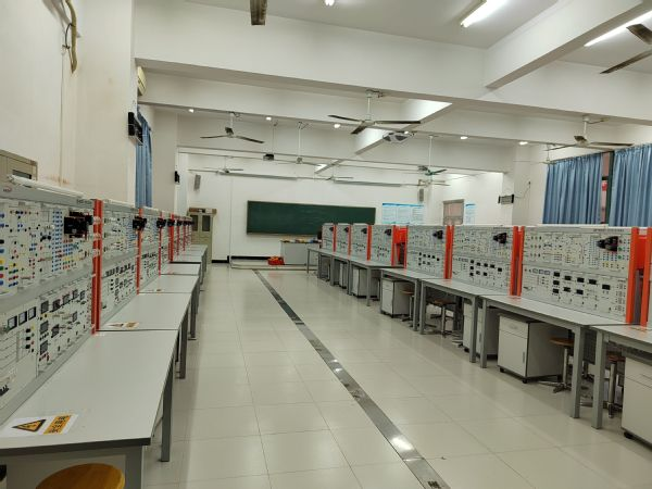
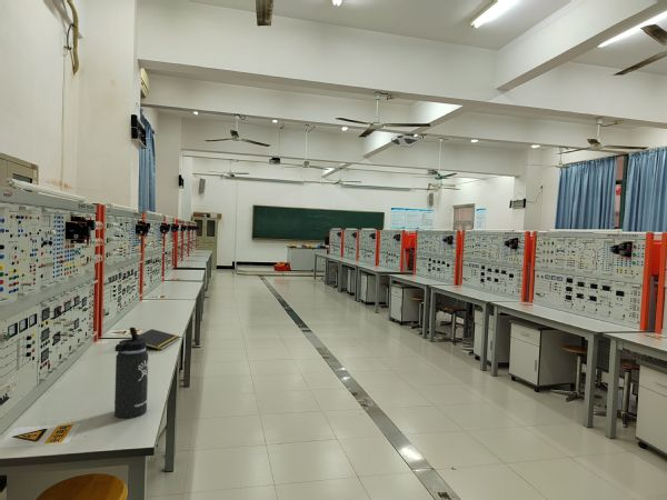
+ notepad (156, 339)
+ thermos bottle (129, 370)
